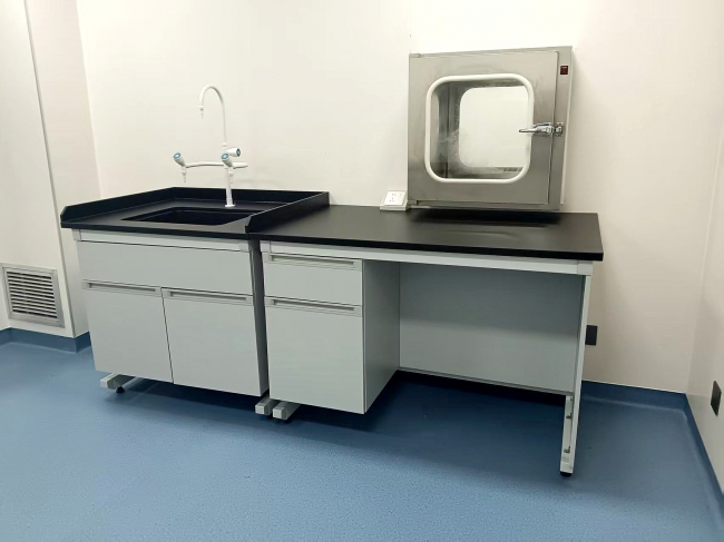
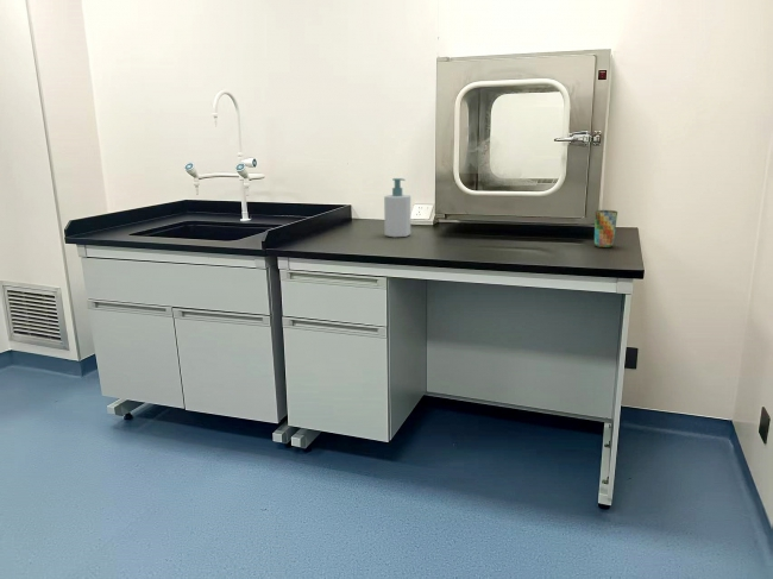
+ cup (604, 228)
+ soap bottle (397, 207)
